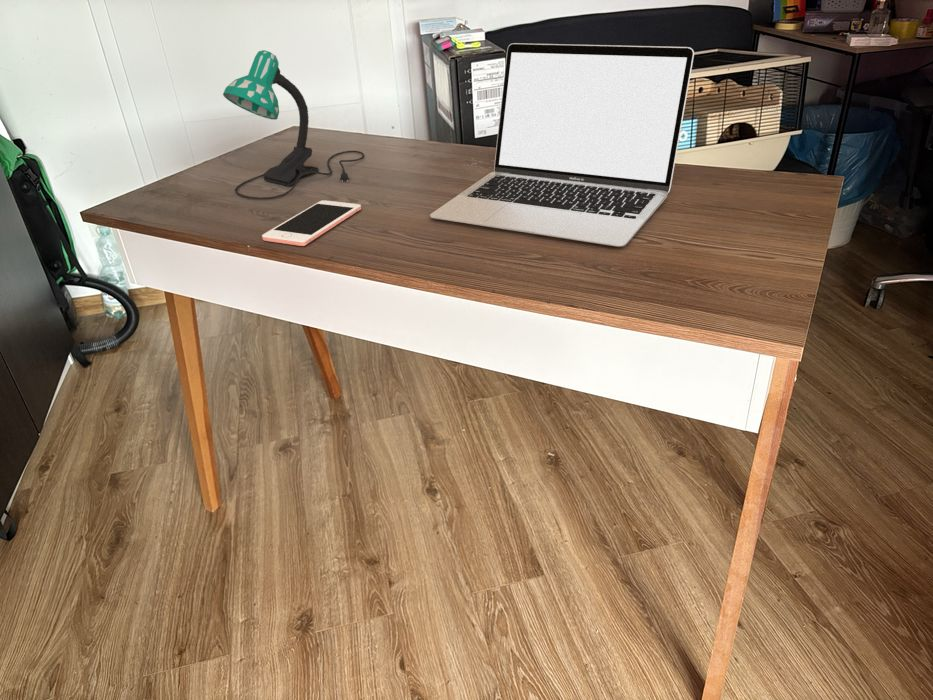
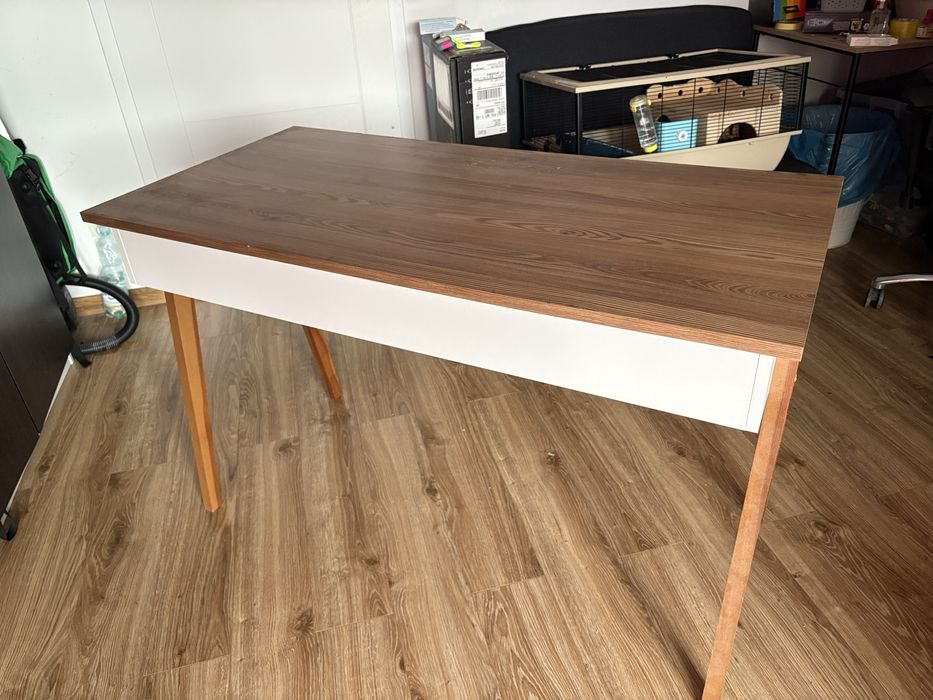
- laptop (559, 135)
- cell phone (313, 221)
- desk lamp (303, 114)
